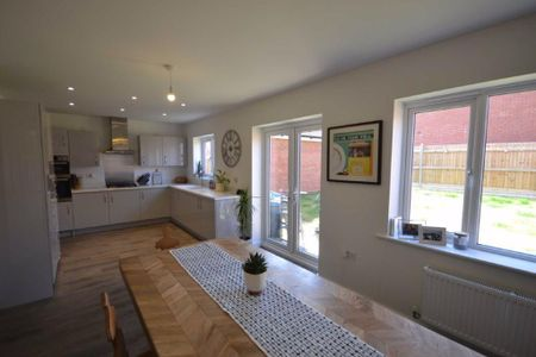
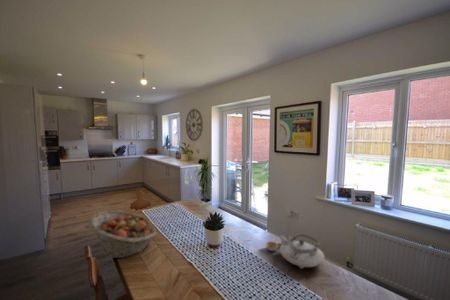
+ fruit basket (124, 229)
+ teapot (293, 247)
